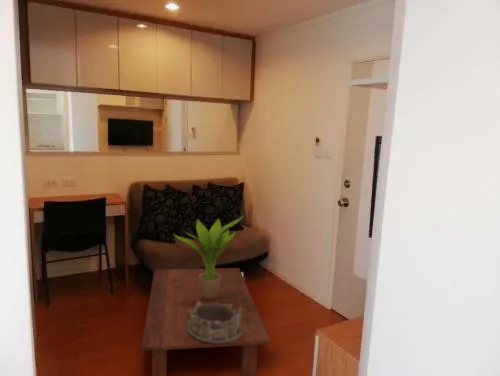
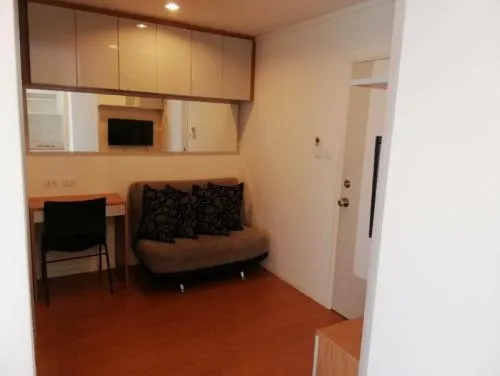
- potted plant (211, 254)
- coffee table (204, 318)
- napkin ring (214, 318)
